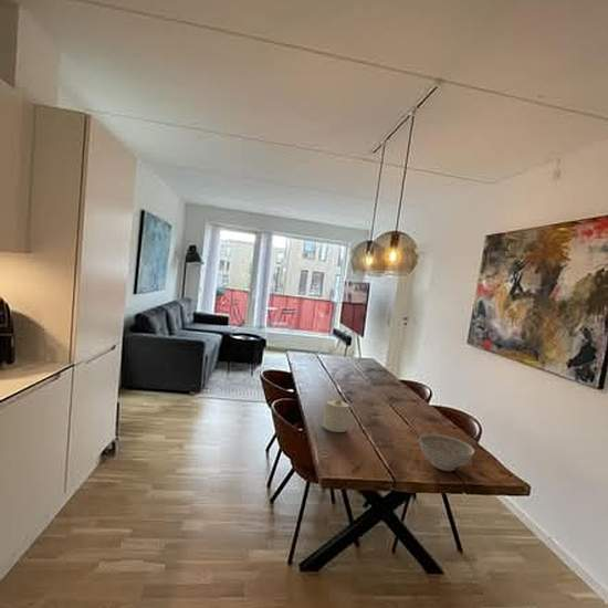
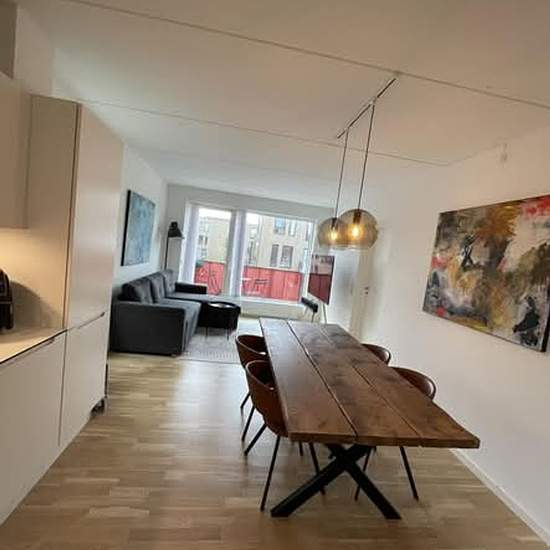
- decorative bowl (444, 454)
- candle (336, 413)
